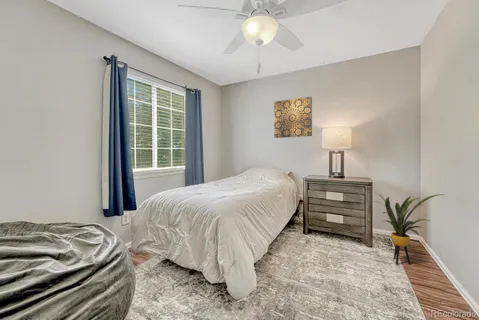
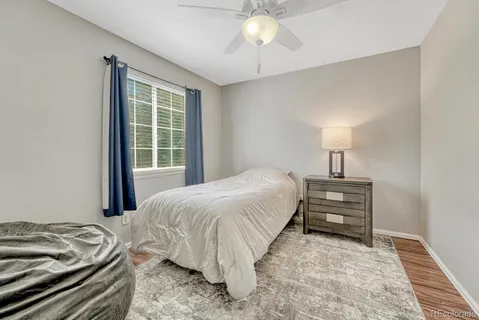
- house plant (404, 228)
- wall art (292, 118)
